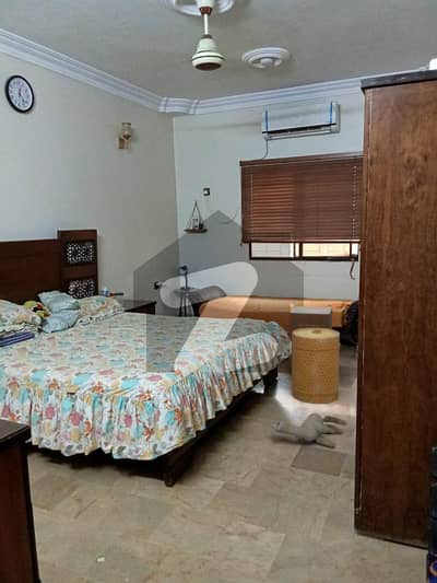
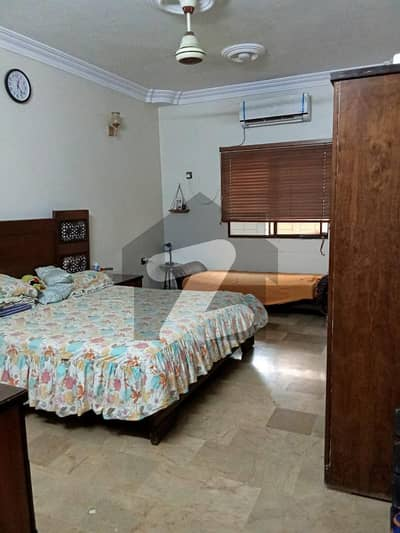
- plush toy (308, 428)
- nightstand (310, 327)
- basket (315, 364)
